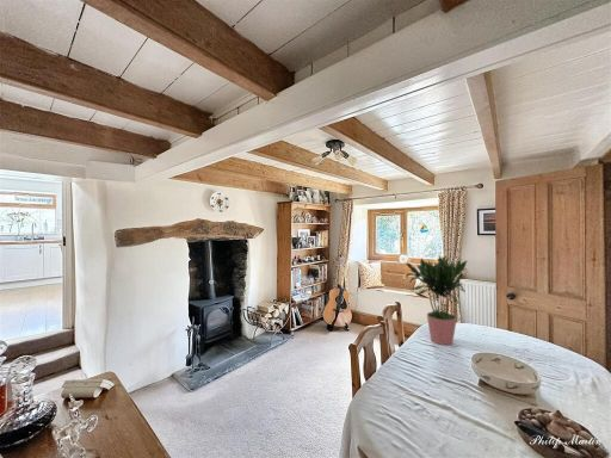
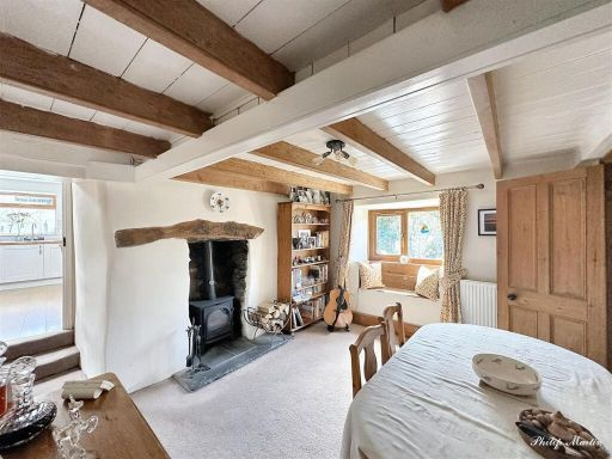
- potted plant (440, 299)
